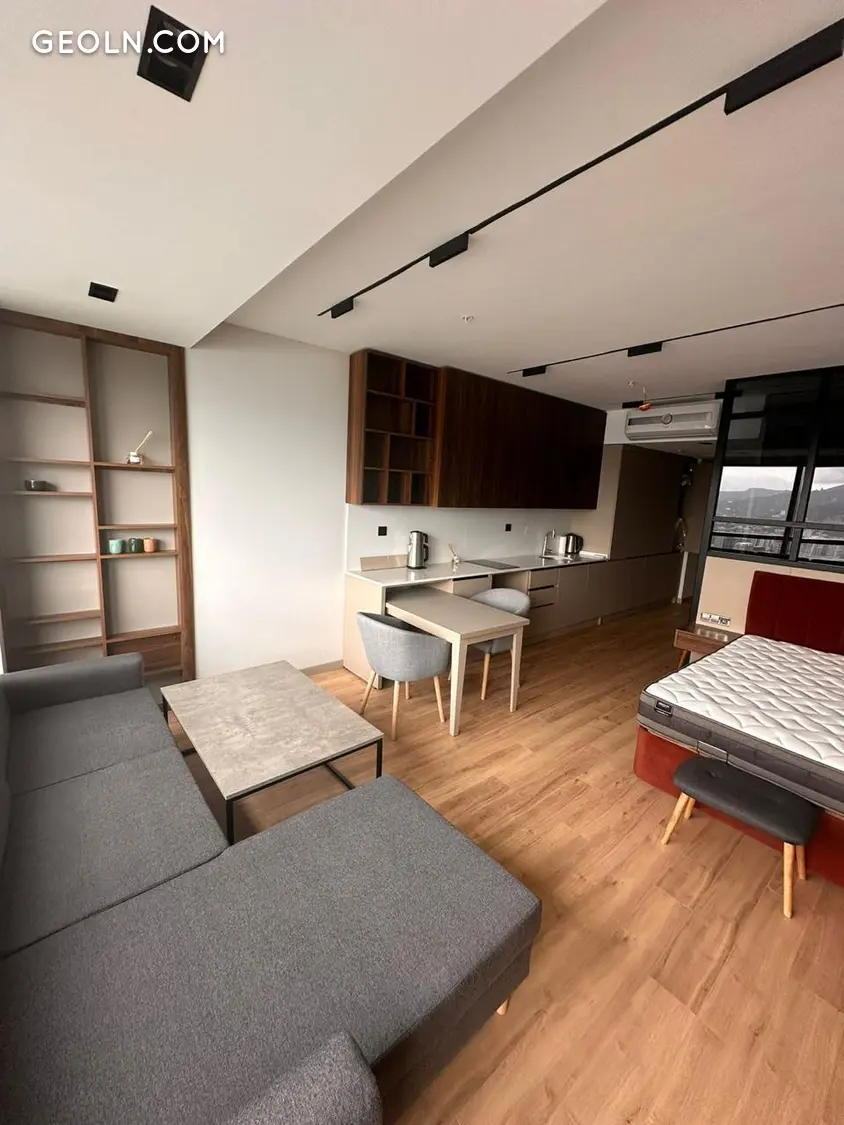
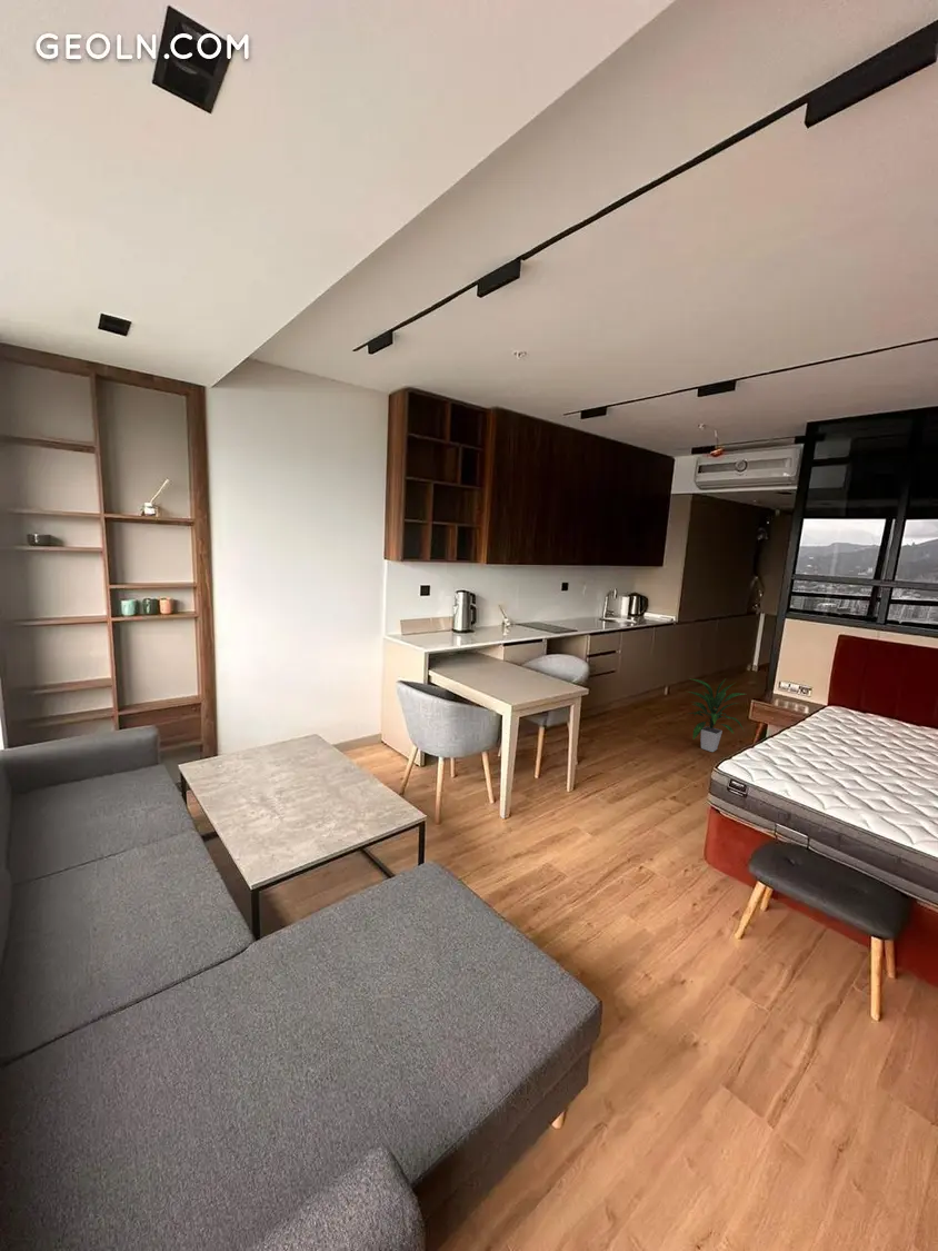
+ indoor plant (711, 713)
